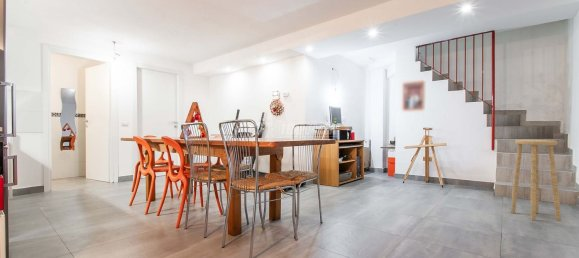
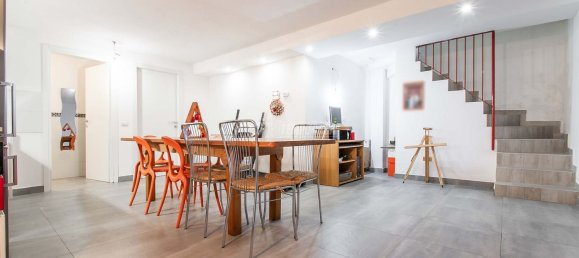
- stool (535, 178)
